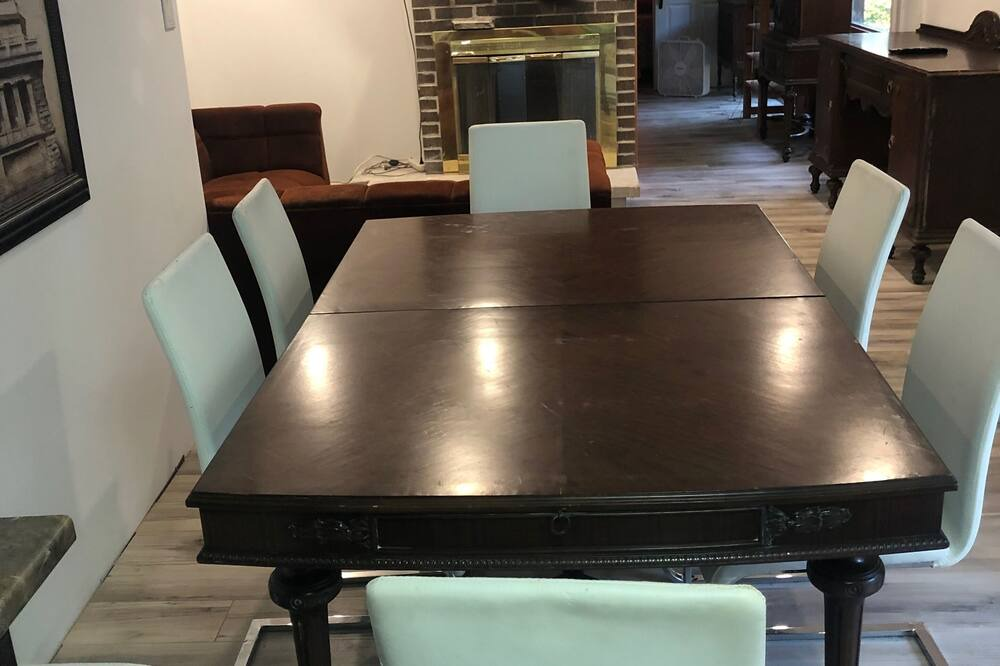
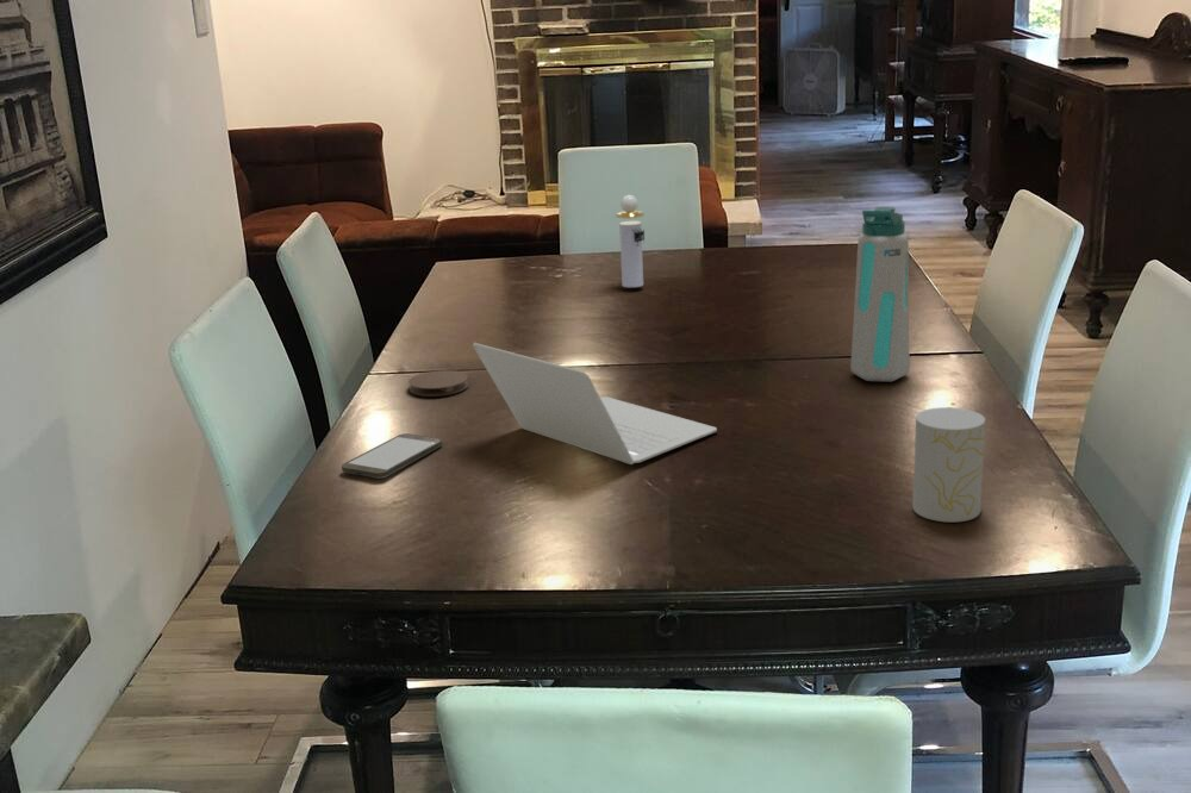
+ laptop (592, 383)
+ cup (948, 463)
+ coaster (438, 382)
+ perfume bottle (630, 242)
+ water bottle (881, 293)
+ smartphone (393, 455)
